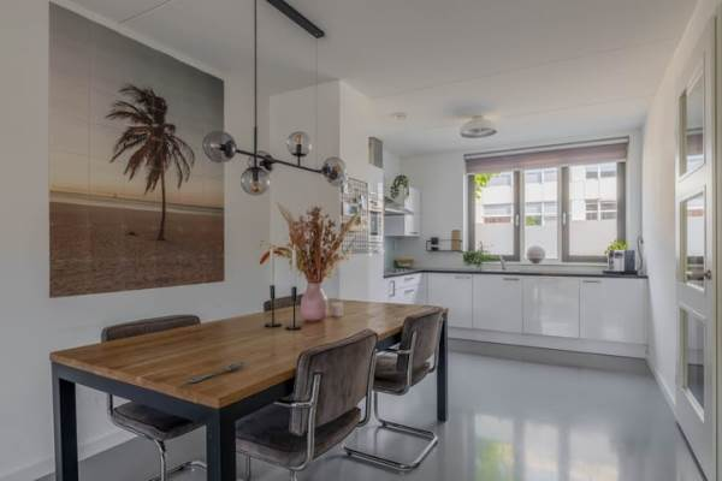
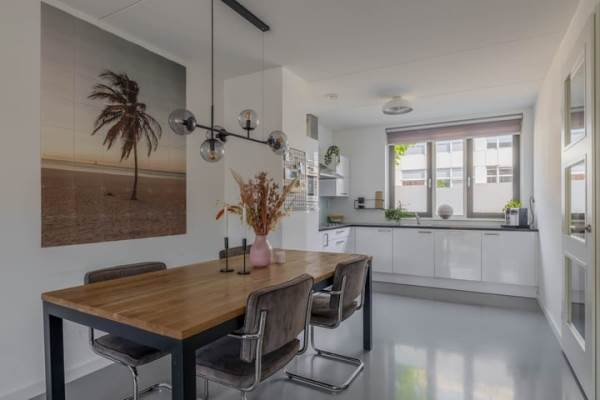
- spoon (217, 372)
